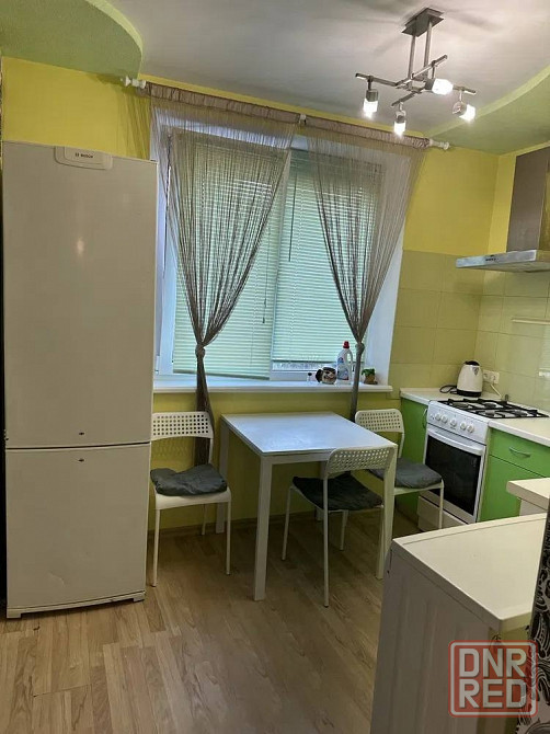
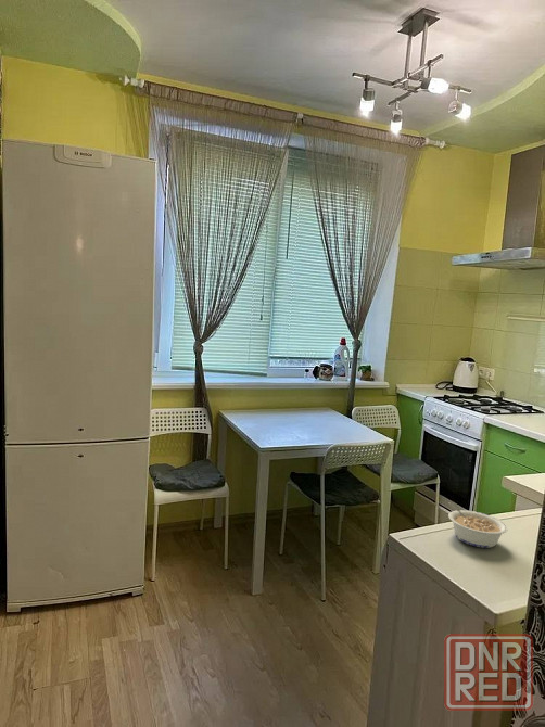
+ legume (473, 527)
